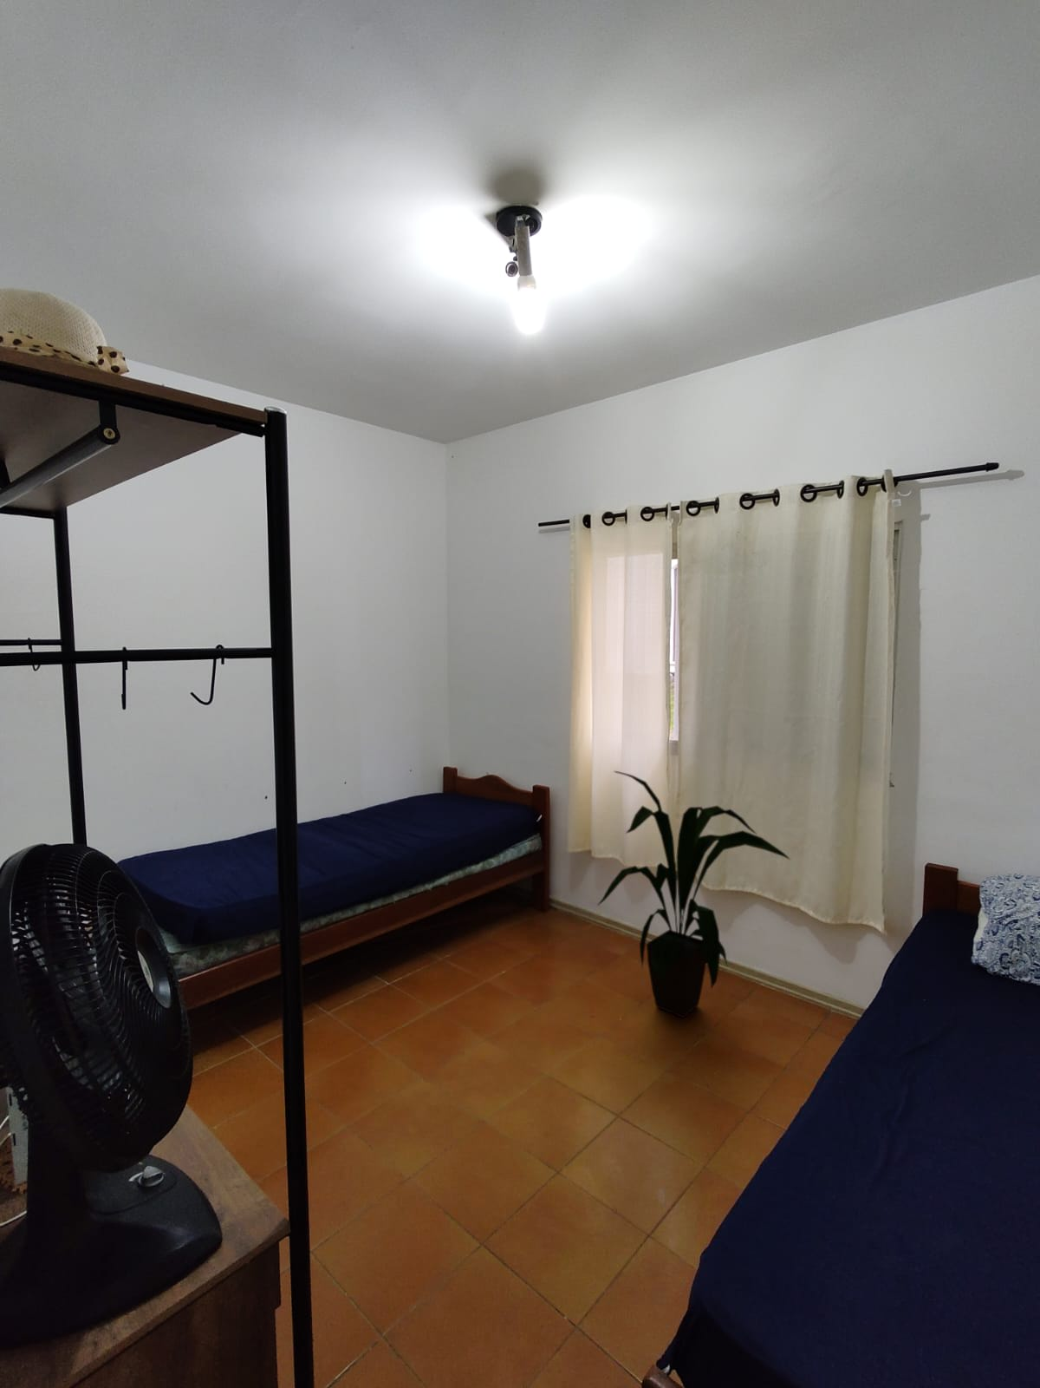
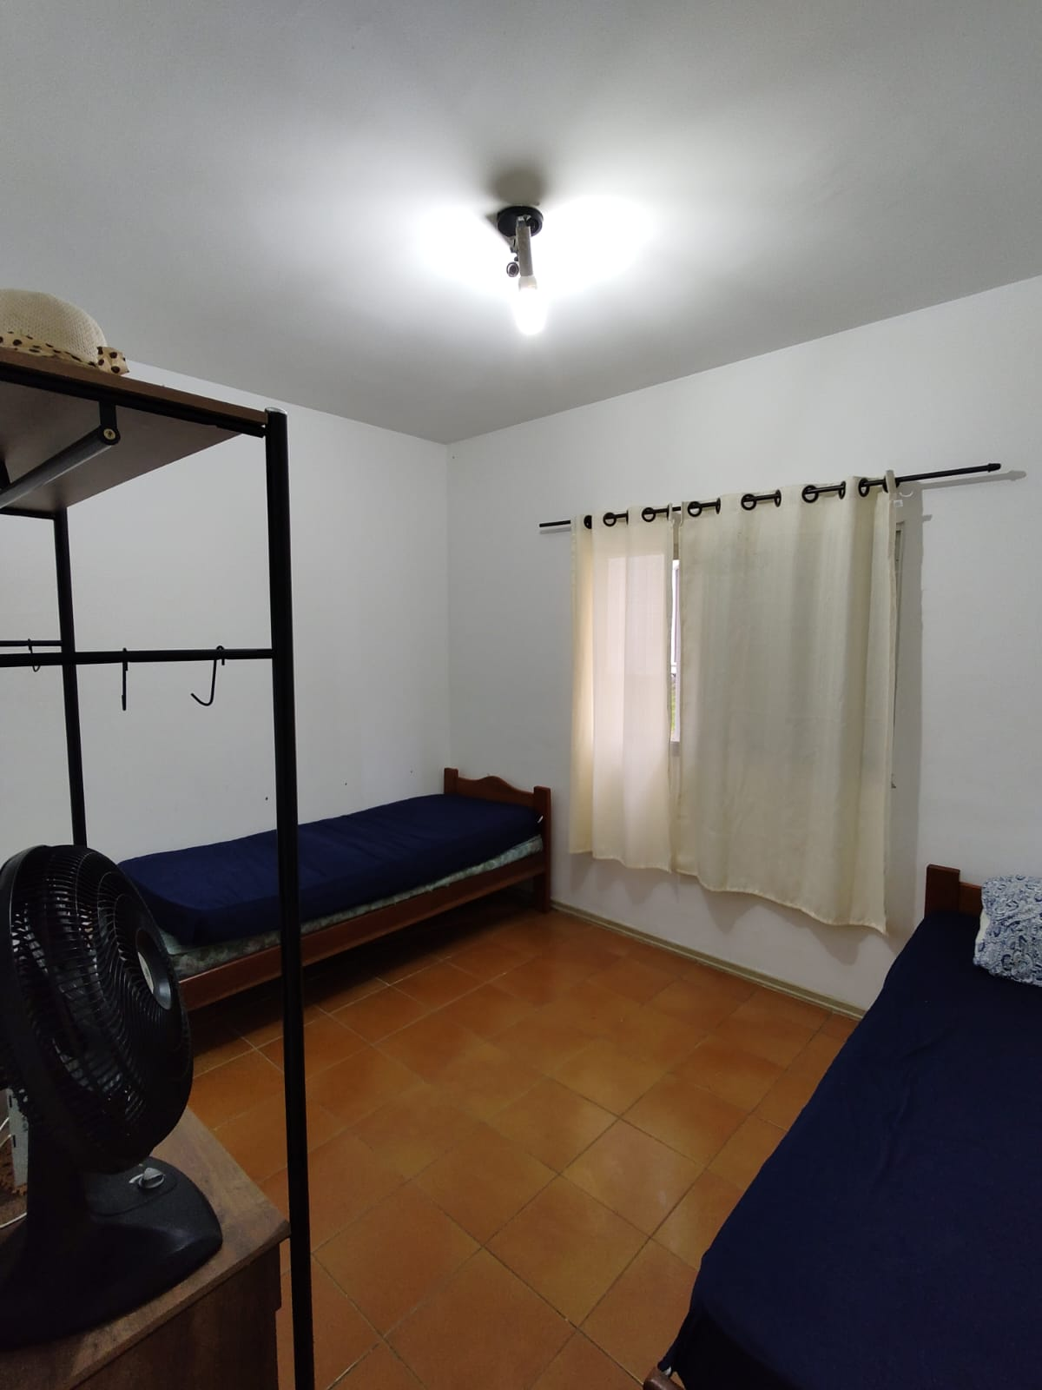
- house plant (694, 897)
